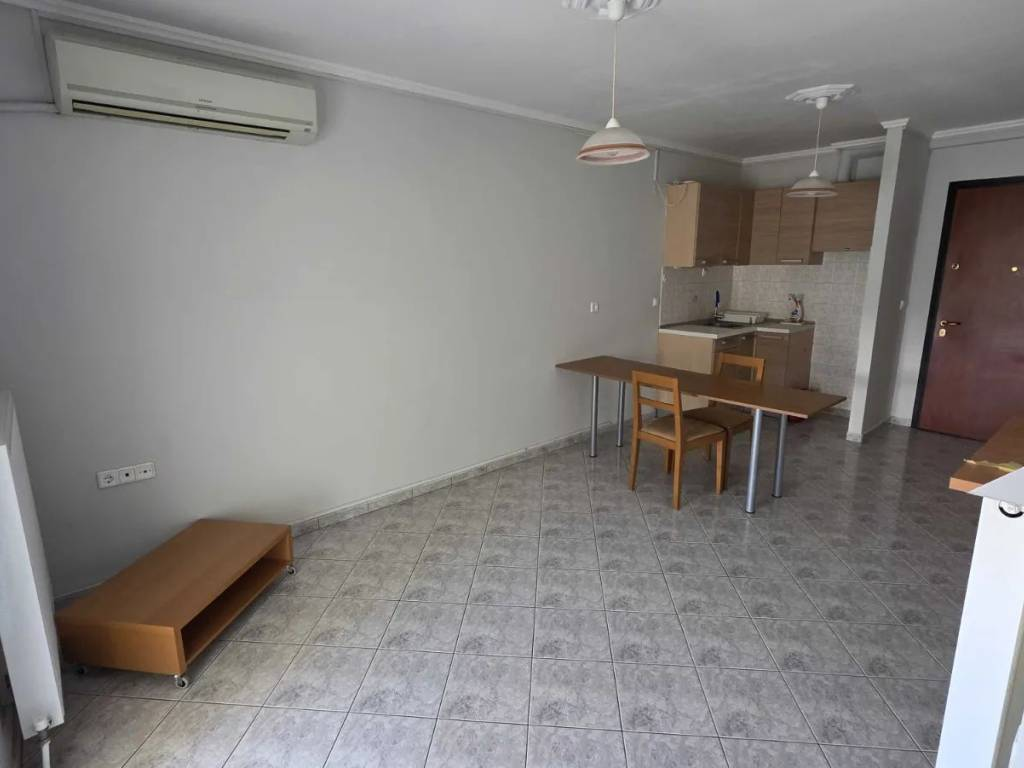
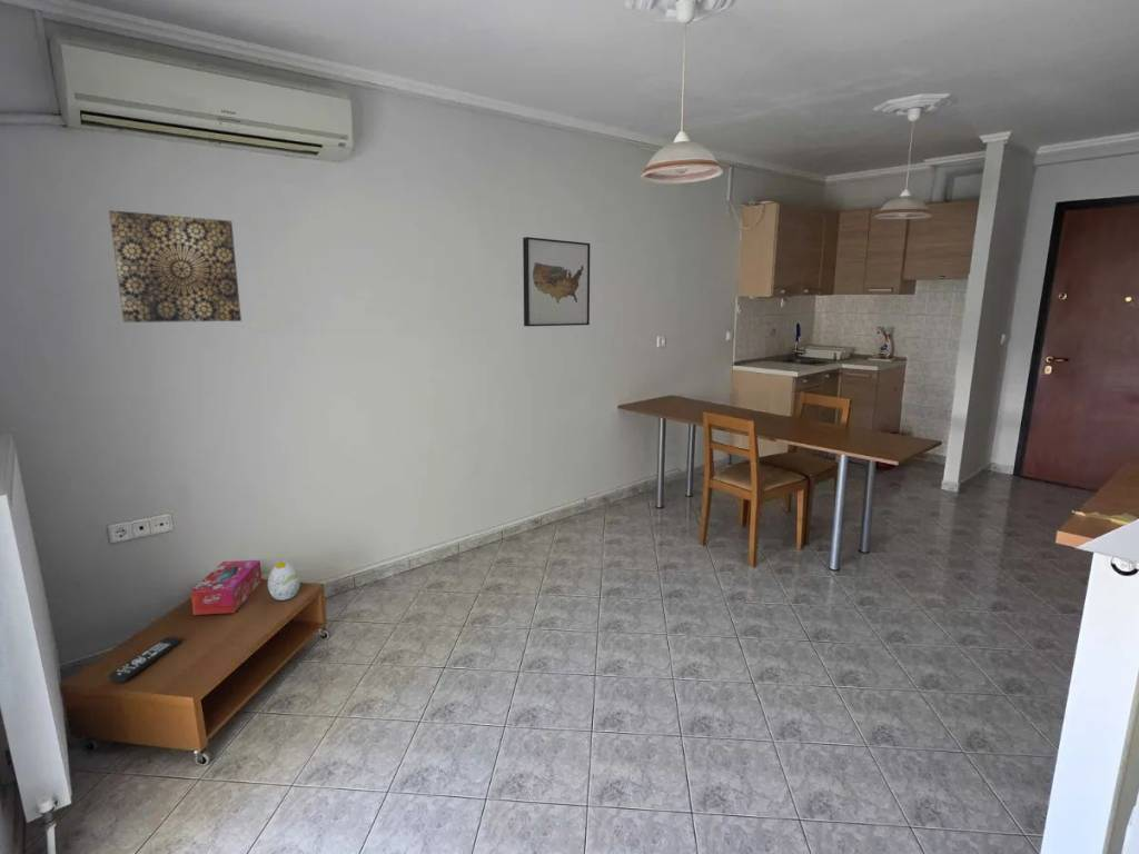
+ remote control (147, 658)
+ tissue box (228, 585)
+ wall art (179, 269)
+ wall art (557, 284)
+ decorative egg (284, 578)
